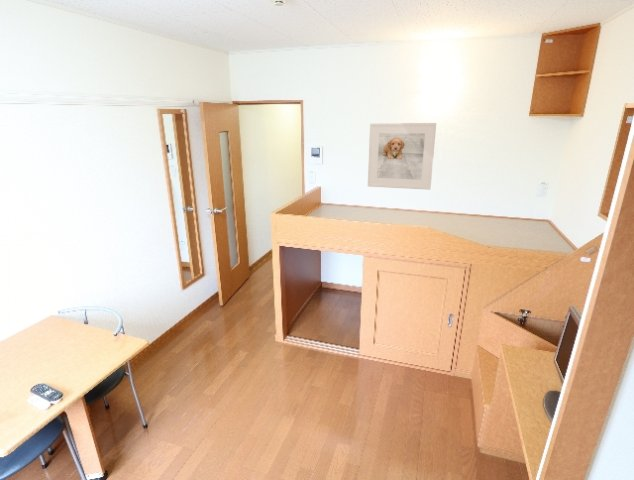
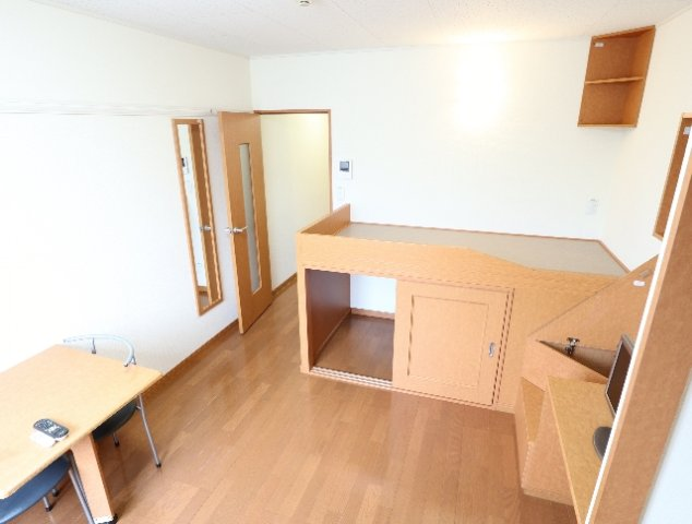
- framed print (400, 156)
